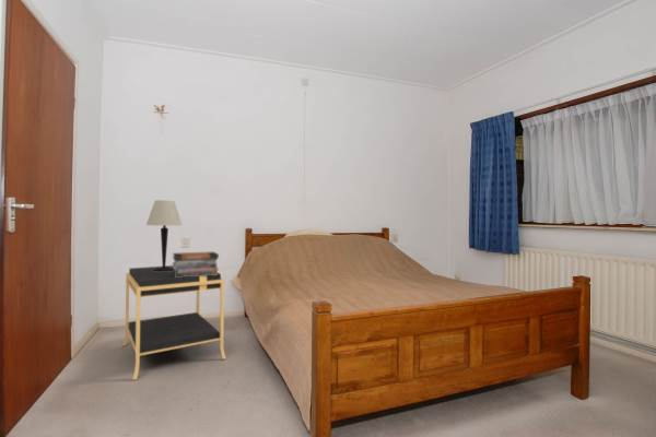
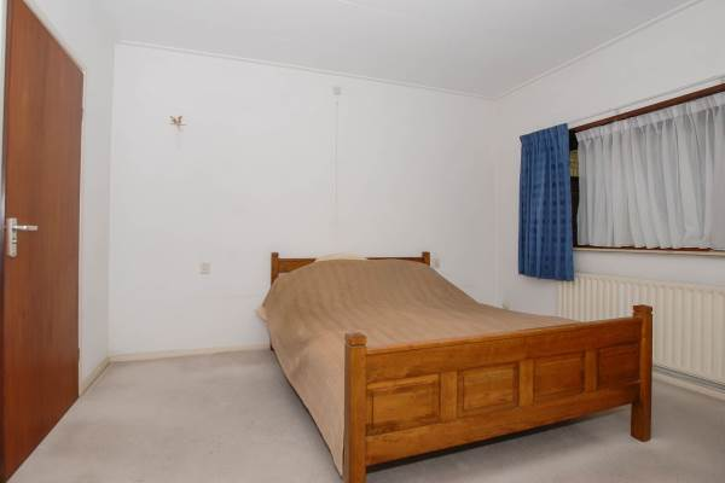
- nightstand (173, 316)
- table lamp (164, 235)
- book stack (195, 263)
